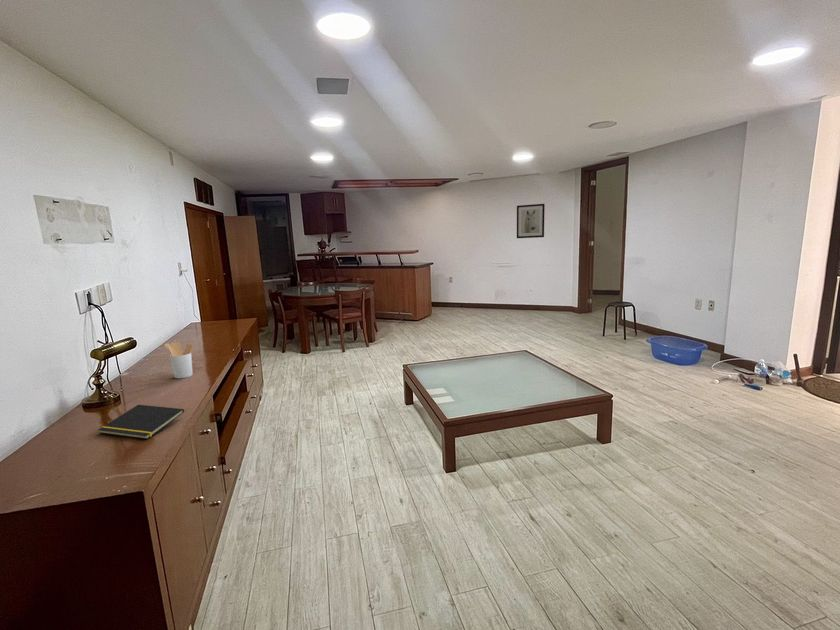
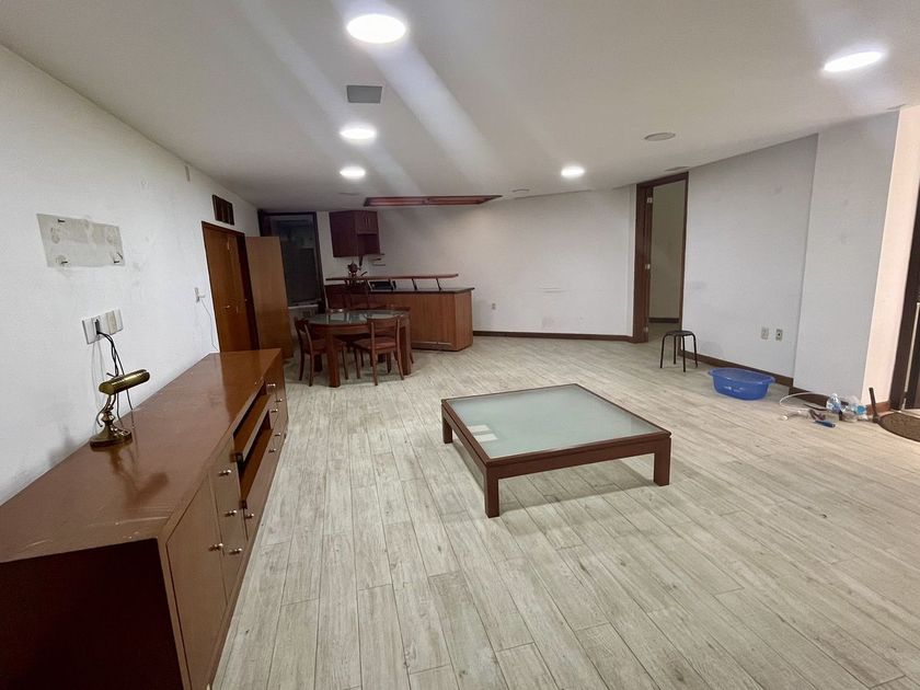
- utensil holder (179, 358)
- wall art (530, 221)
- notepad (142, 420)
